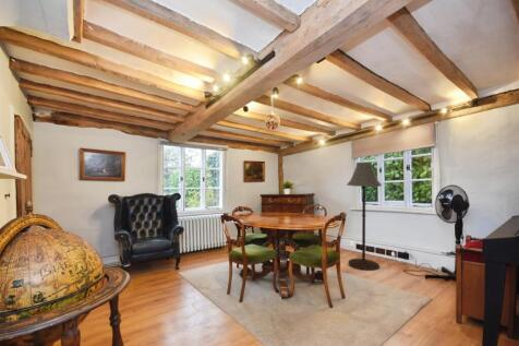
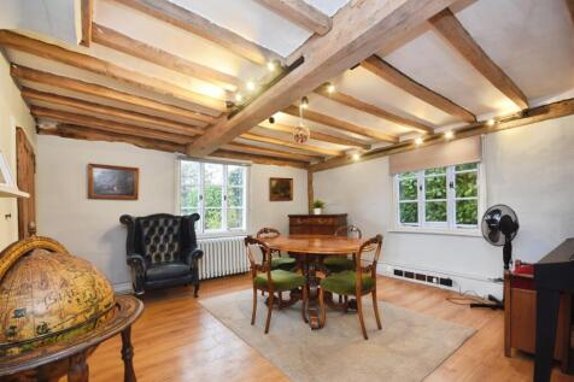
- floor lamp (363, 214)
